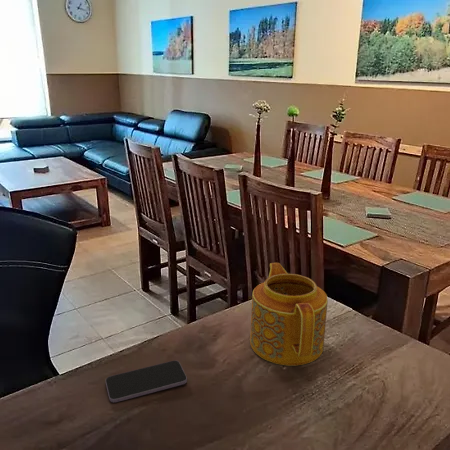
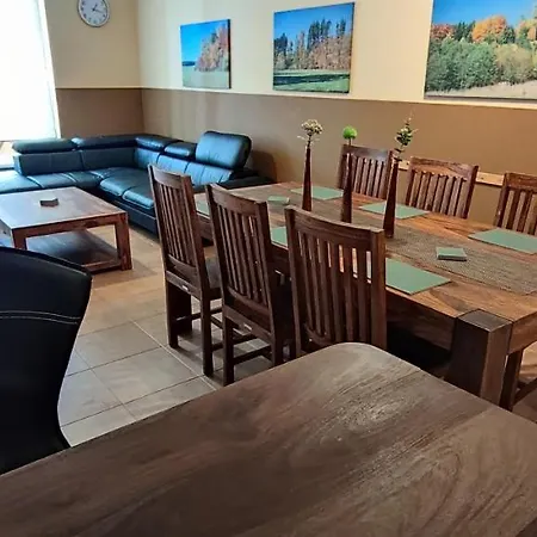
- teapot (287, 313)
- smartphone (146, 380)
